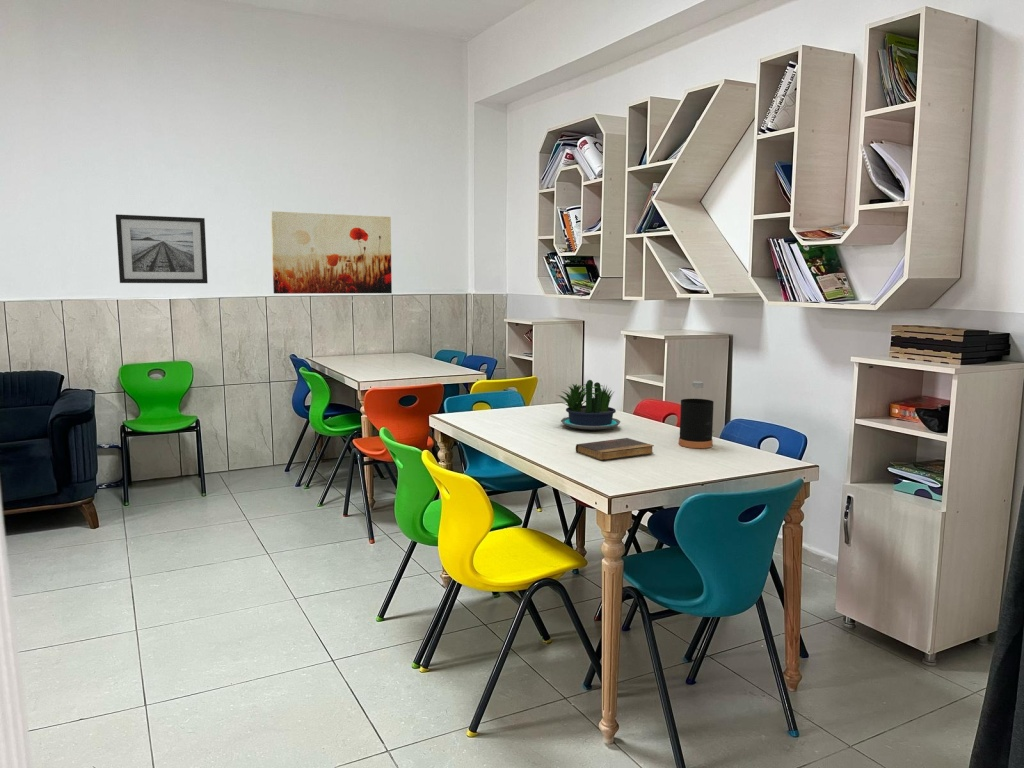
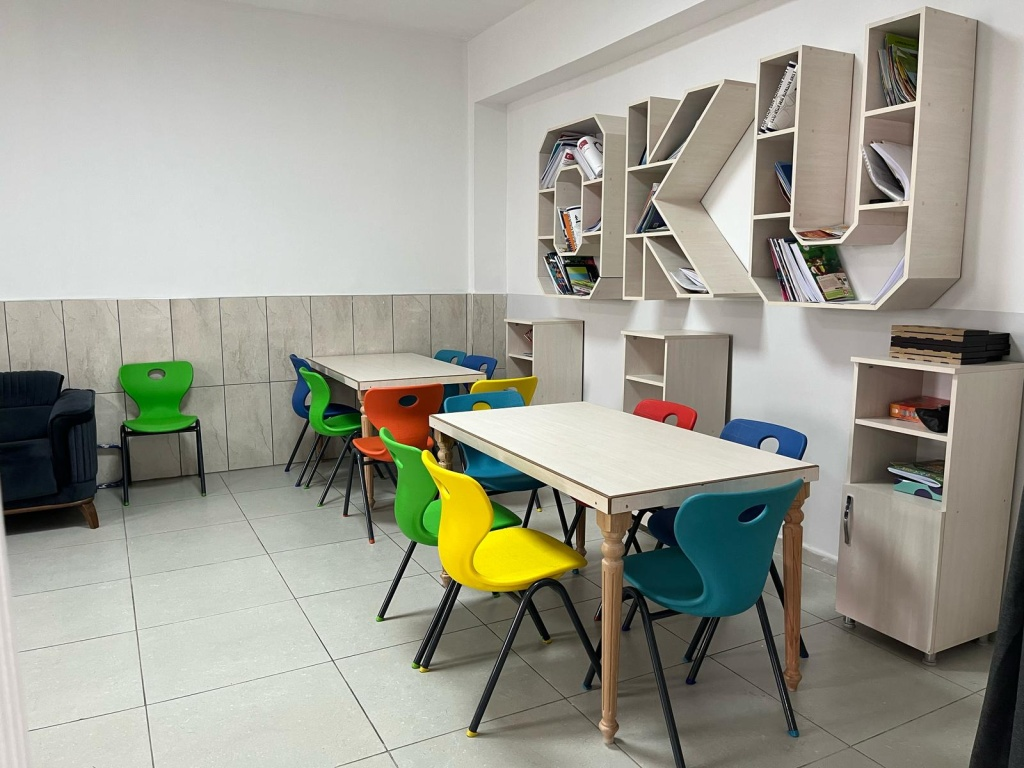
- book (614, 448)
- wall art (162, 250)
- potted plant (586, 403)
- wall art (333, 254)
- bottle (696, 413)
